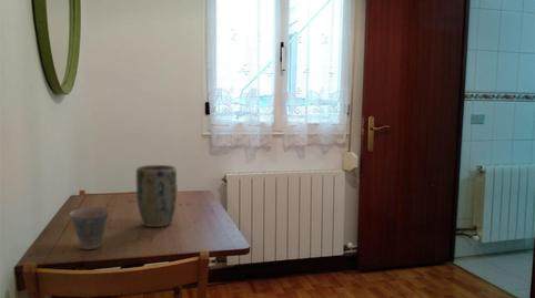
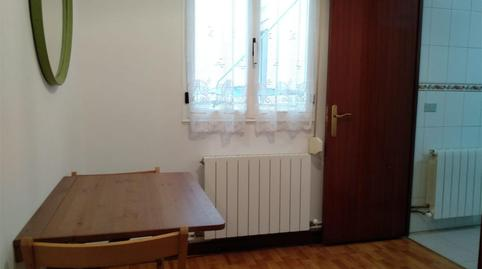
- plant pot (157, 195)
- cup (90, 229)
